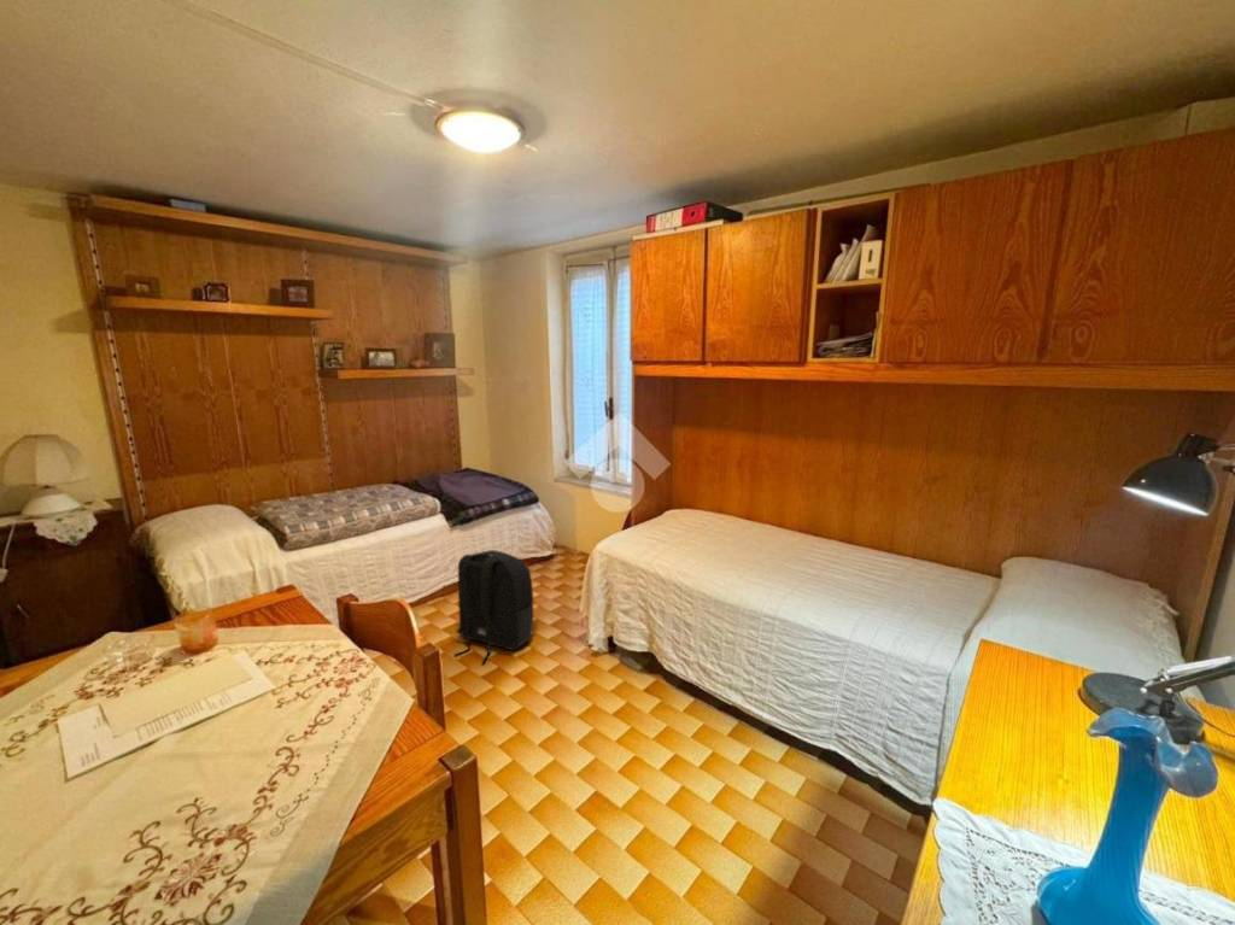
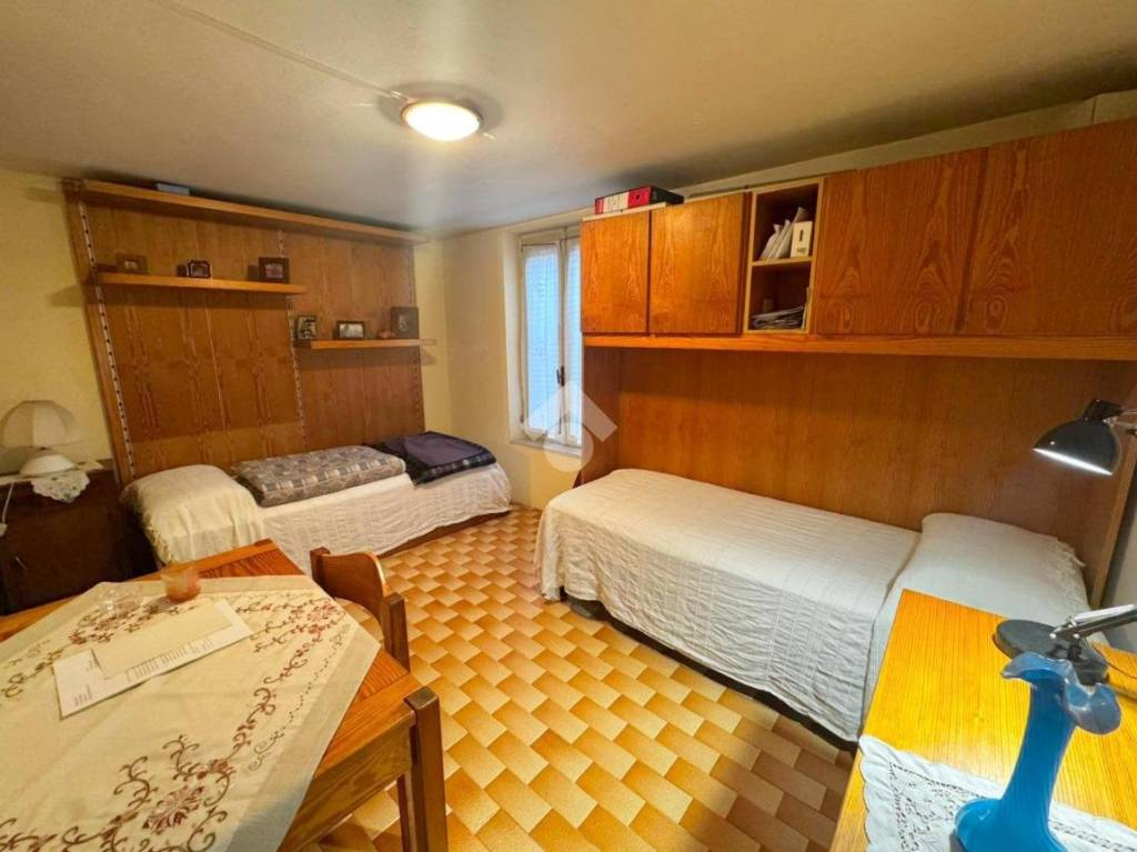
- backpack (490, 597)
